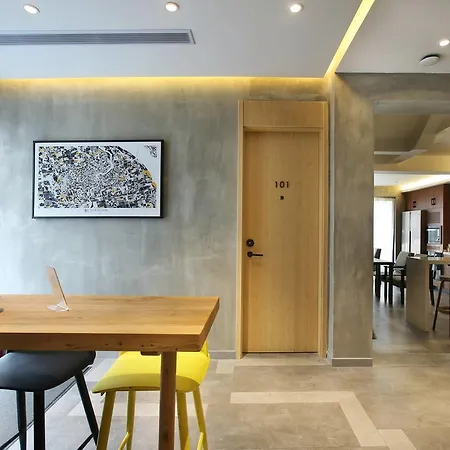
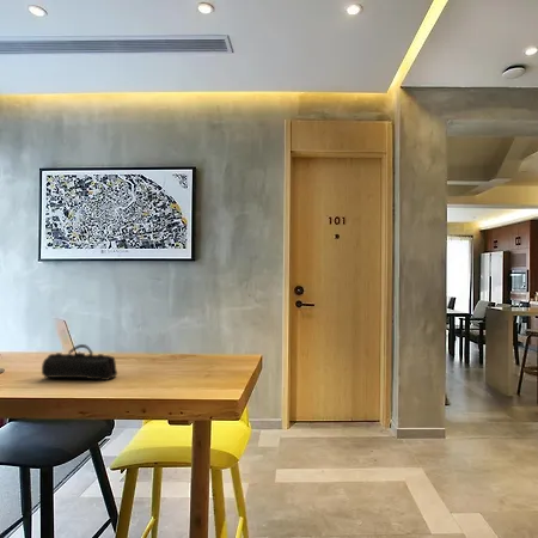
+ pencil case (79, 360)
